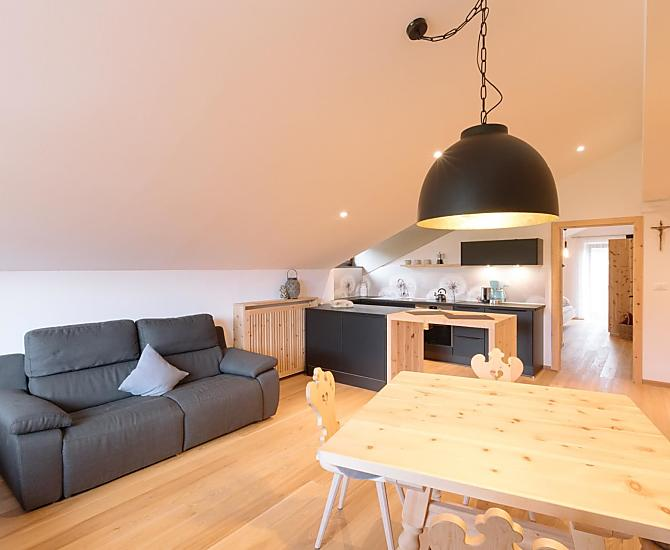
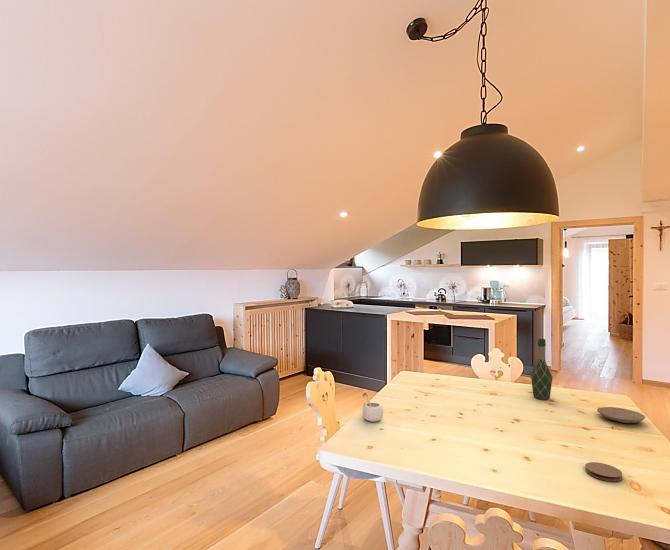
+ wine bottle (541, 368)
+ mug (370, 405)
+ coaster (603, 471)
+ plate (620, 416)
